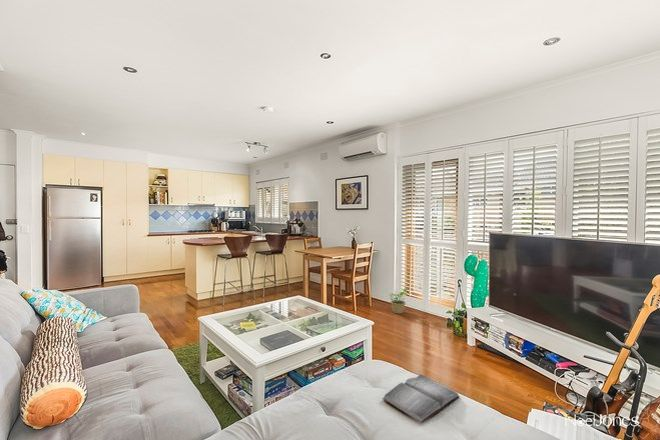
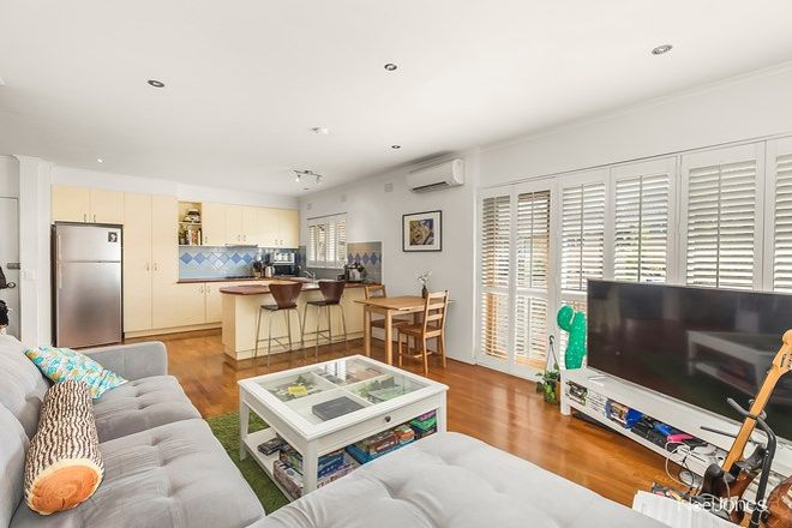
- potted plant (397, 300)
- hardback book (421, 394)
